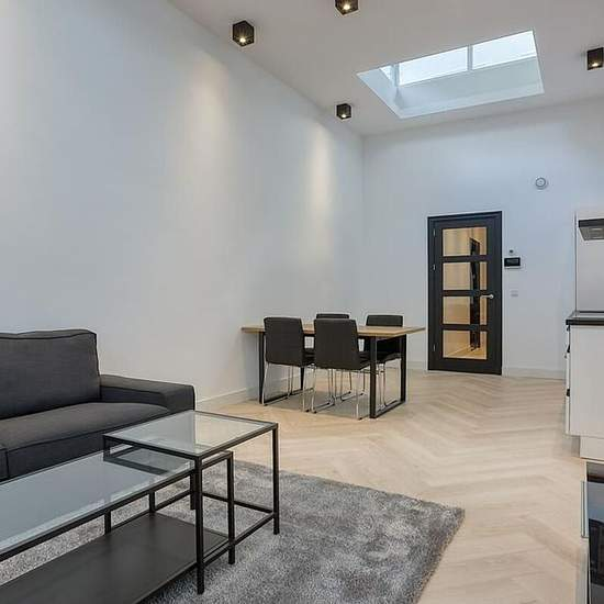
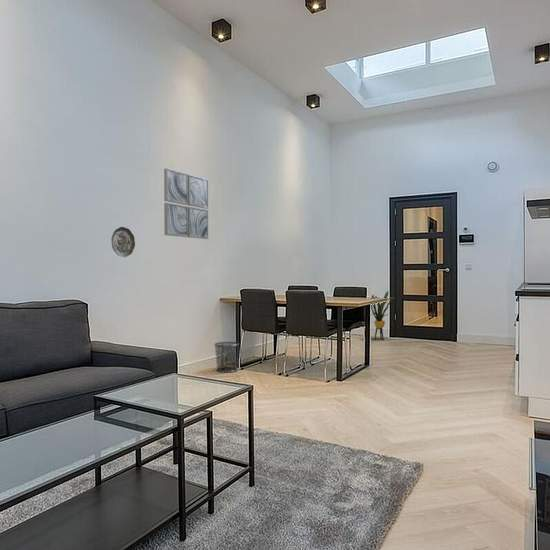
+ decorative plate (122, 242)
+ house plant (382, 315)
+ wall art (188, 205)
+ waste bin (226, 356)
